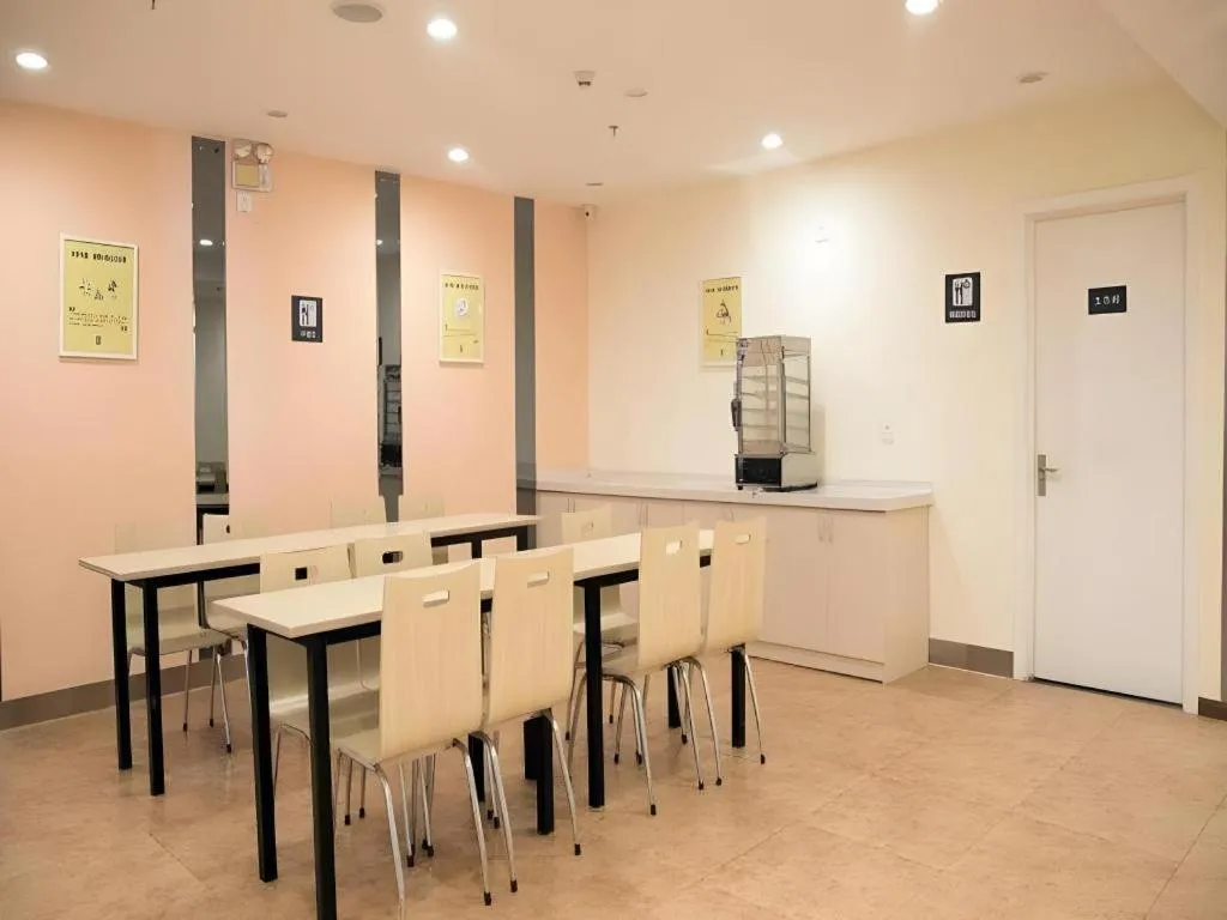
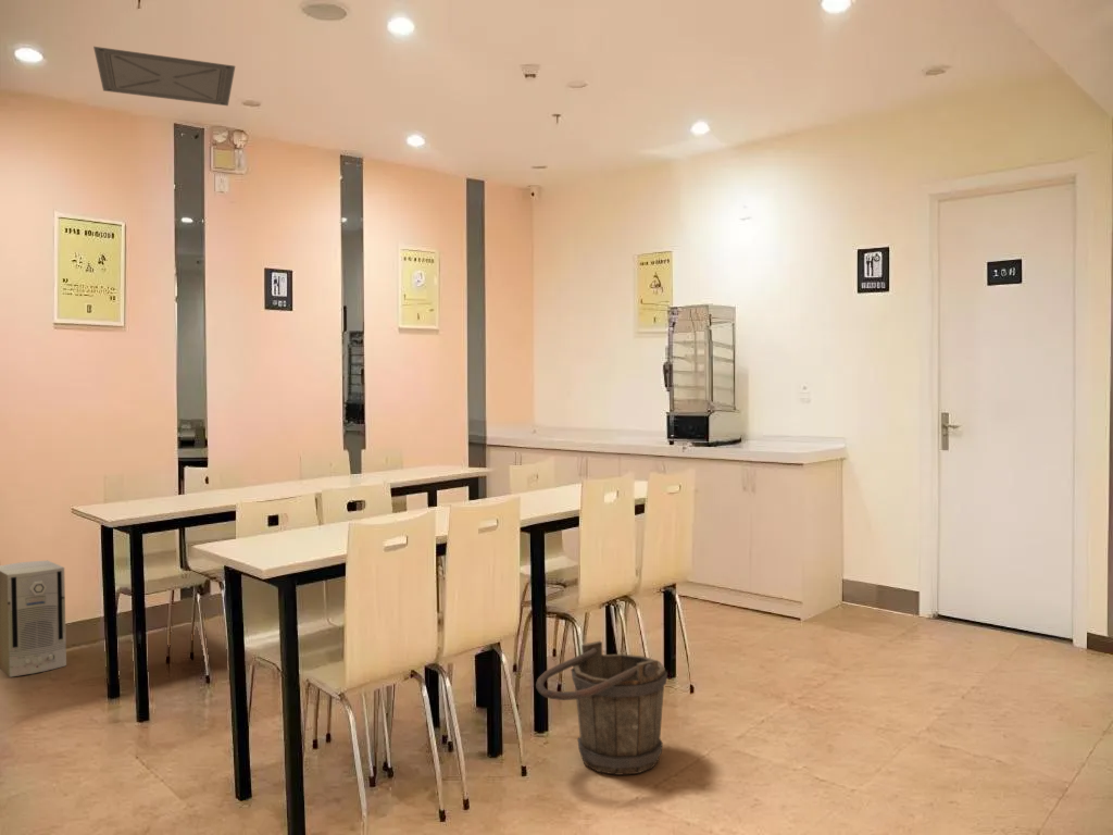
+ bucket (600, 710)
+ air purifier (29, 615)
+ ceiling vent (166, 78)
